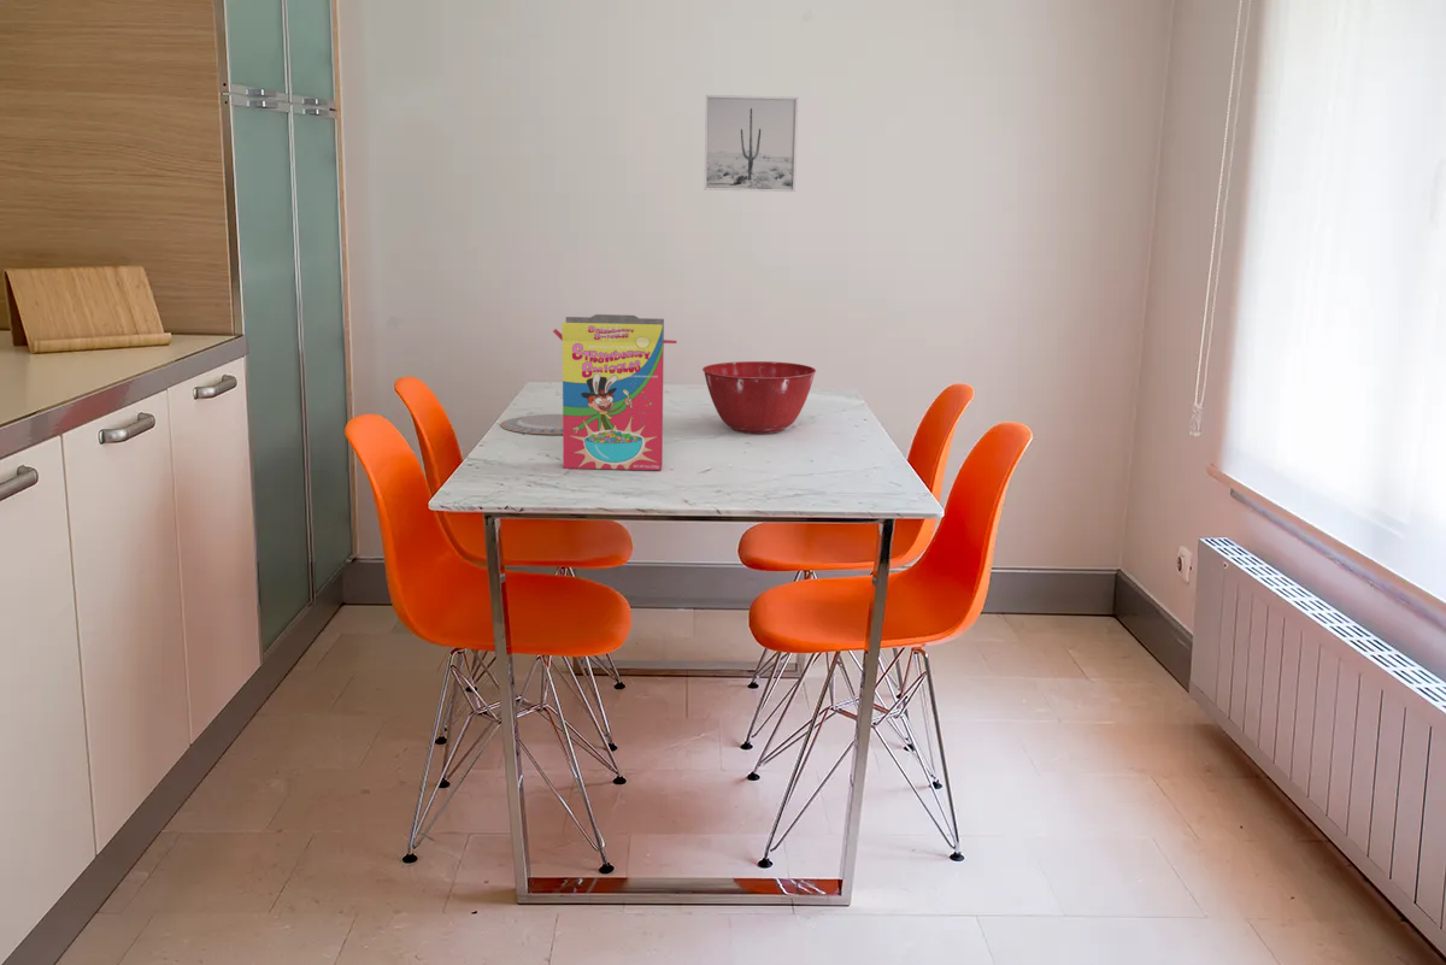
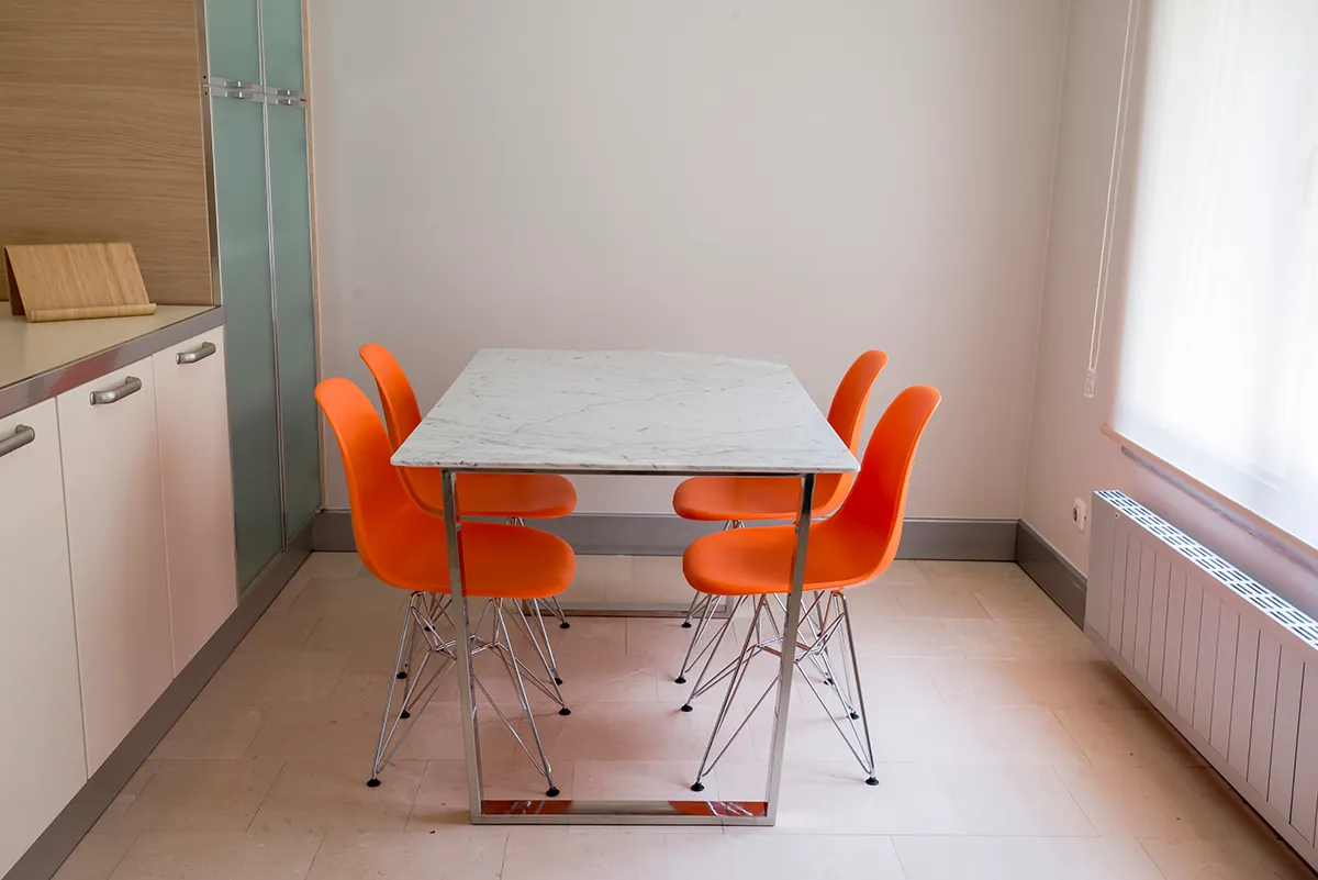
- wall art (751, 143)
- mixing bowl (758, 398)
- chinaware (554, 422)
- cereal box (615, 392)
